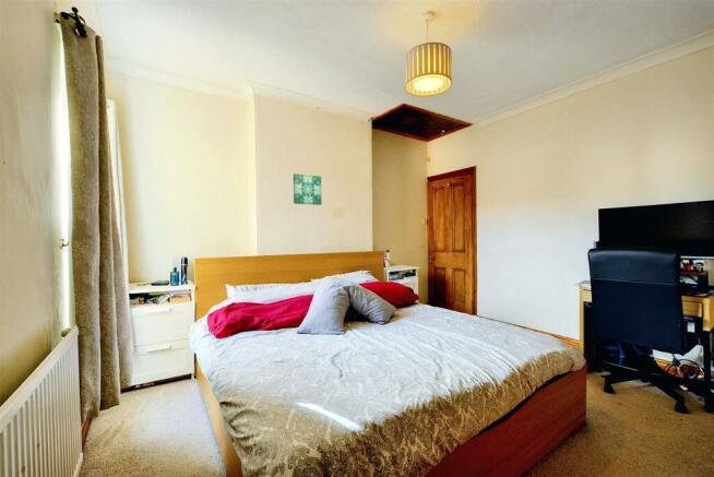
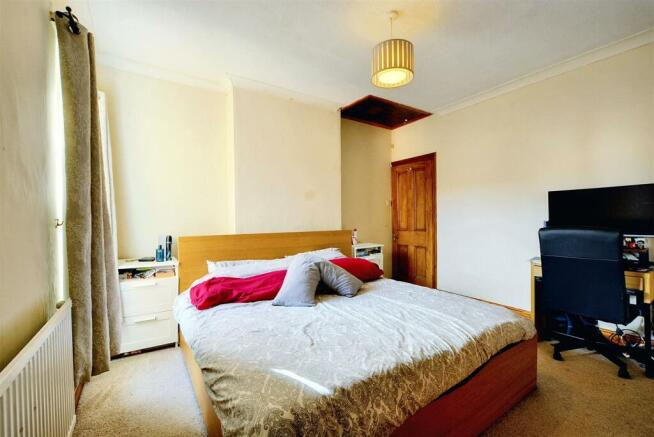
- wall art (307, 189)
